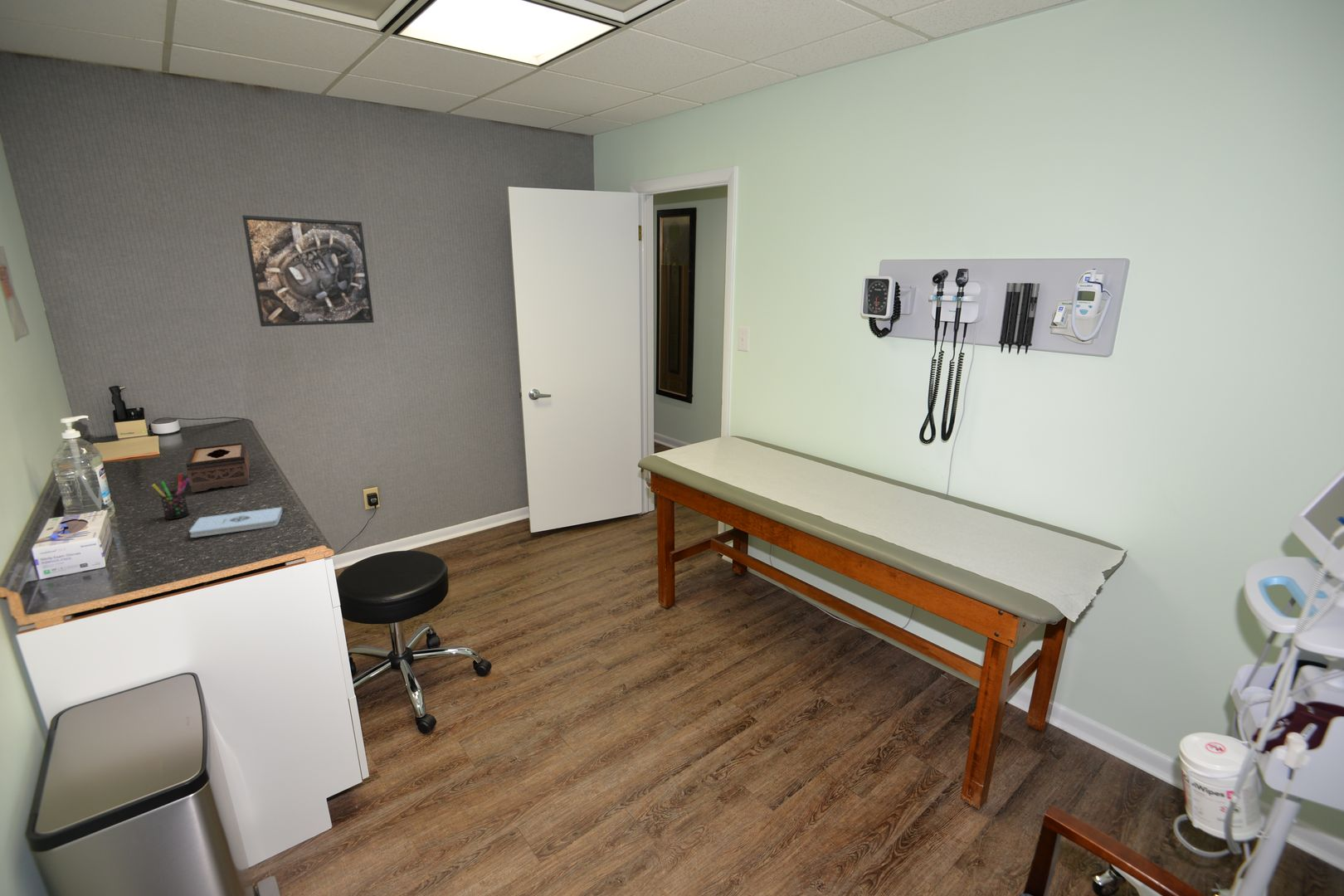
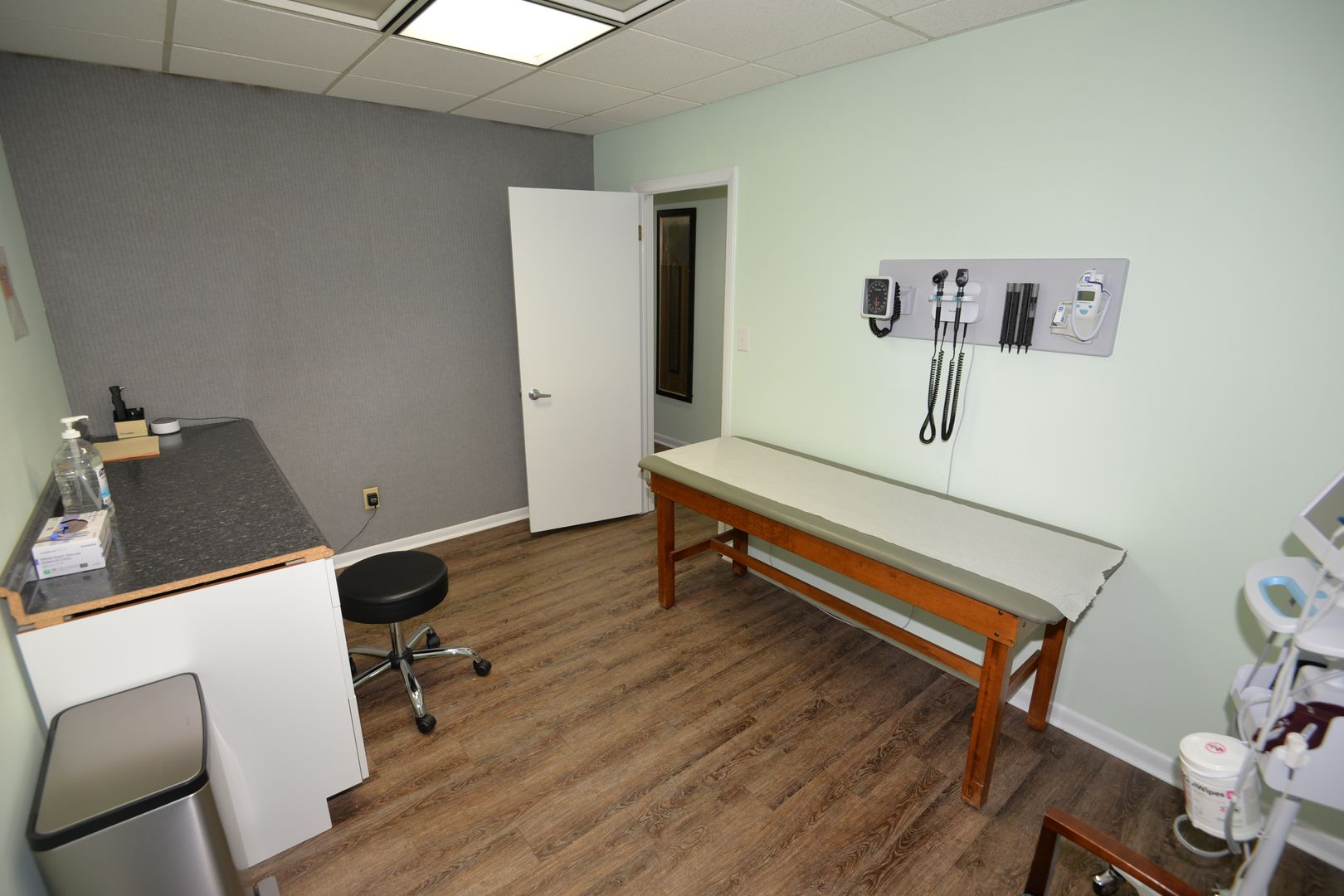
- pen holder (173, 495)
- notepad (237, 521)
- tissue box (220, 465)
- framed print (312, 272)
